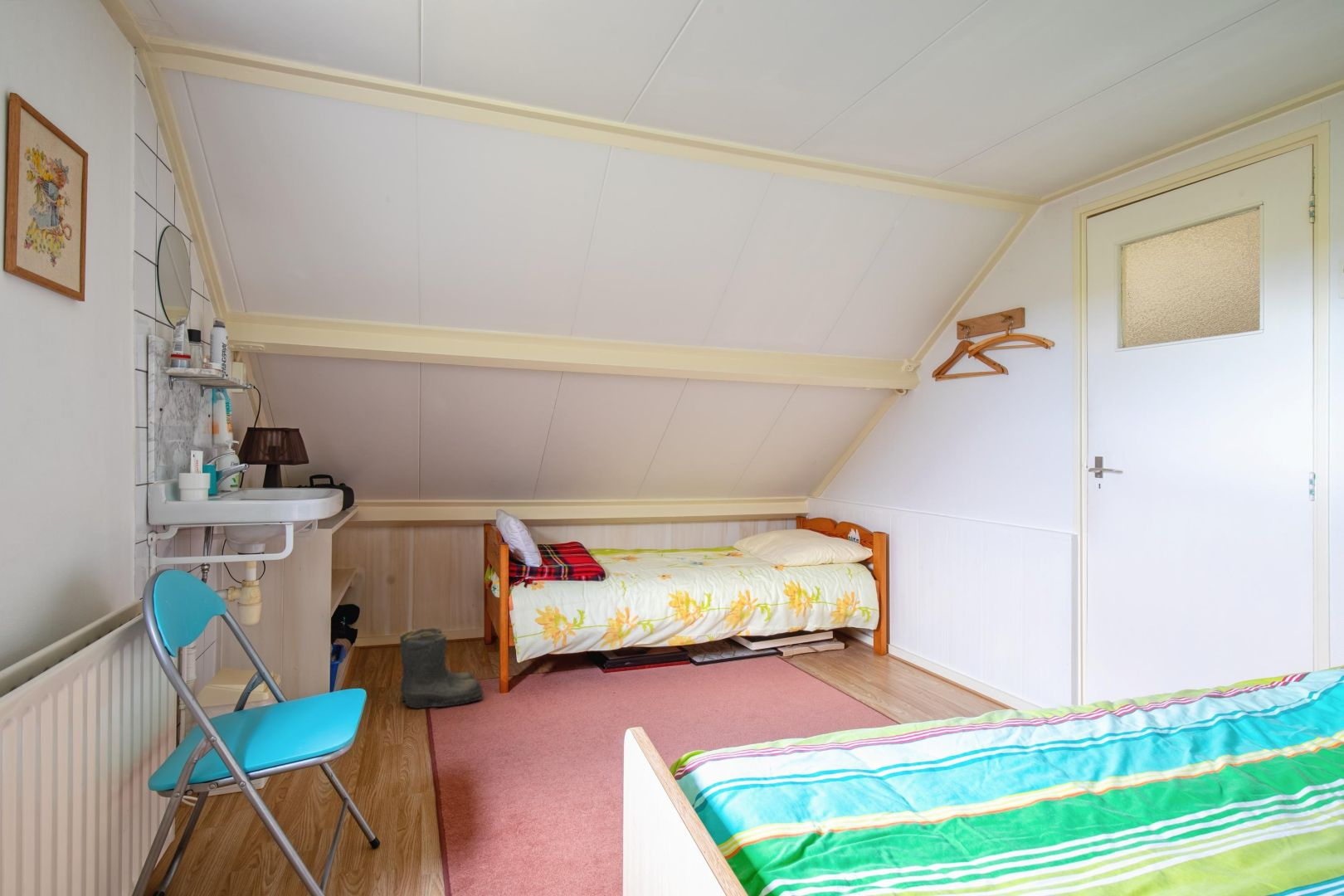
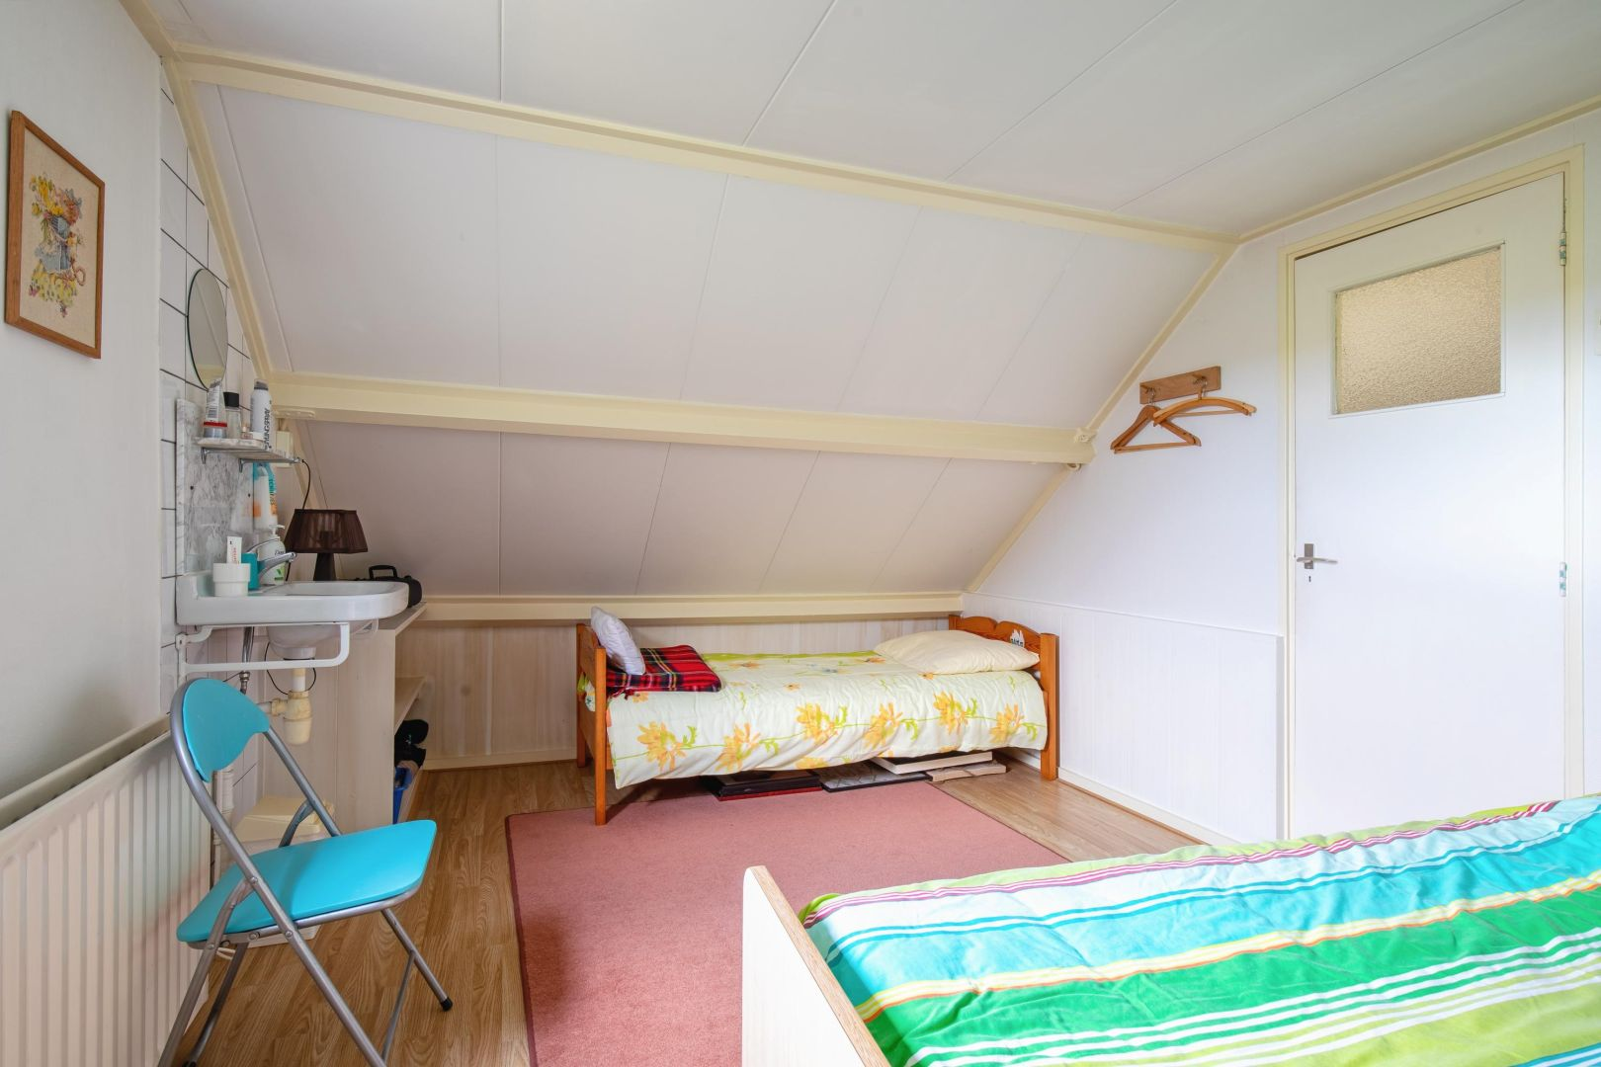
- boots (442, 665)
